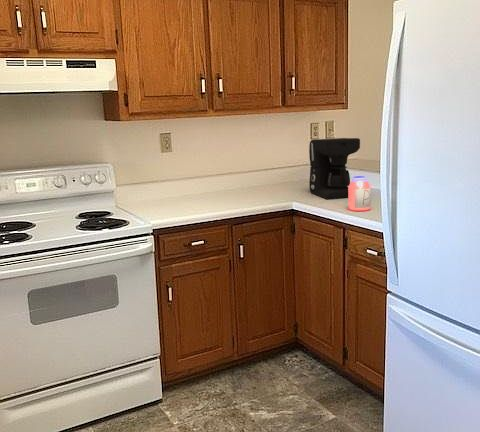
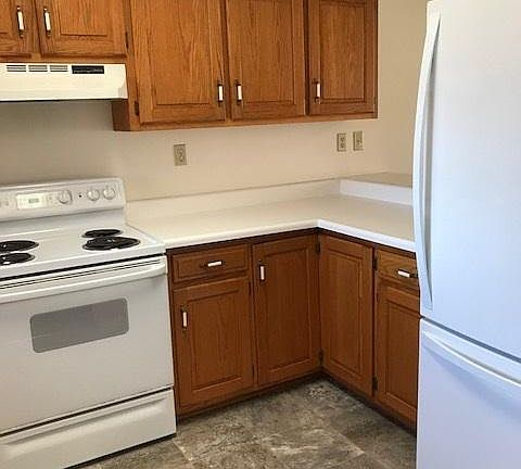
- jar (359, 193)
- coffee maker (334, 167)
